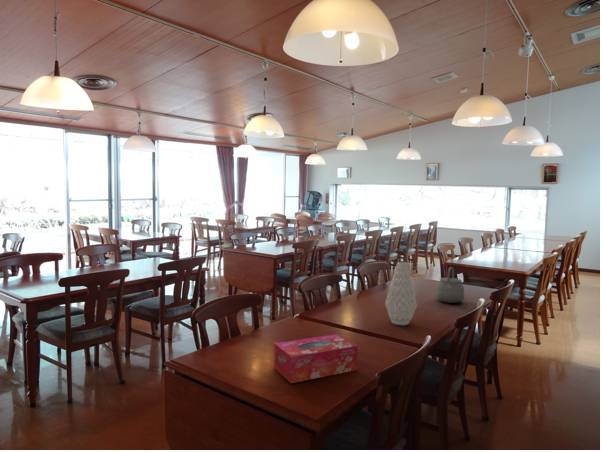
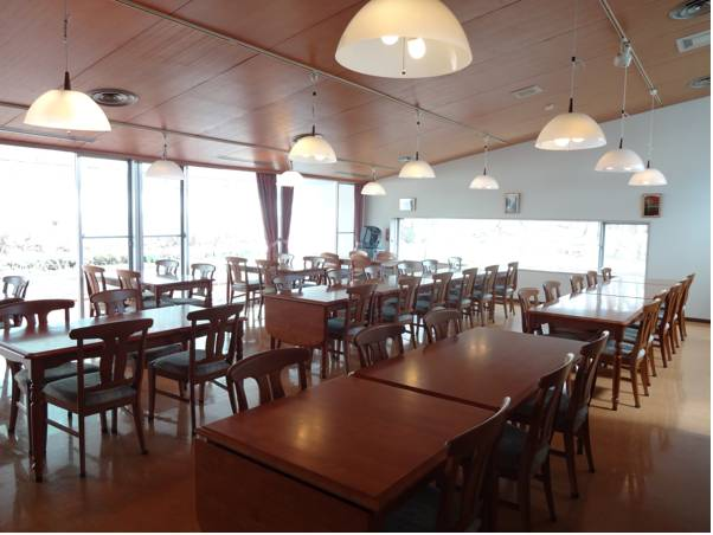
- vase (401, 293)
- tea kettle (451, 283)
- tissue box (315, 356)
